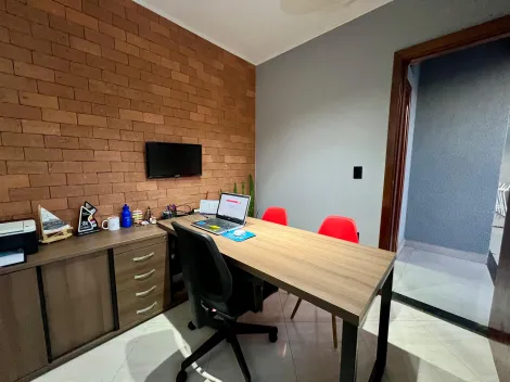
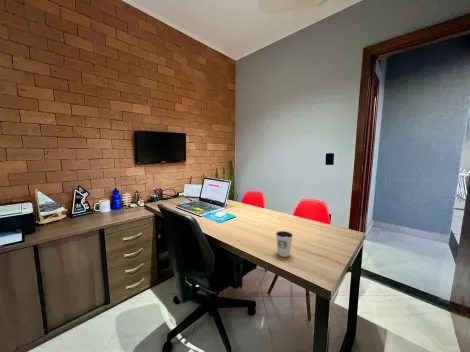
+ dixie cup (283, 244)
